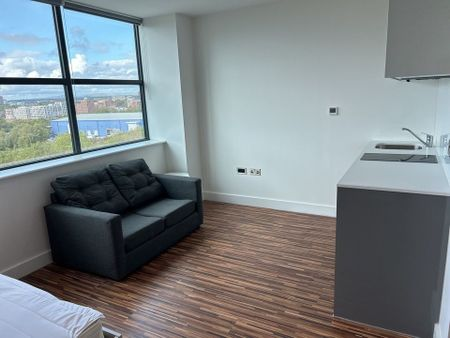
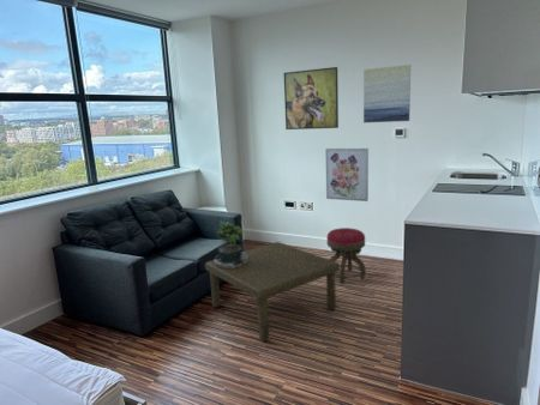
+ wall art (386, 95)
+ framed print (310, 99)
+ stool (346, 254)
+ coffee table (271, 285)
+ potted plant (229, 240)
+ wall art (346, 174)
